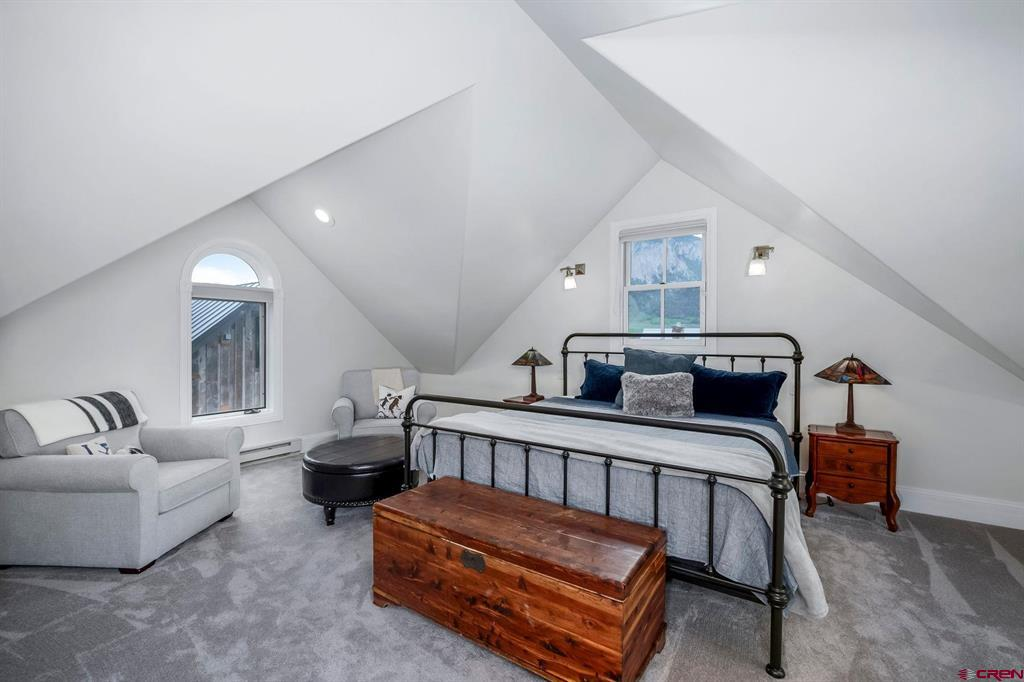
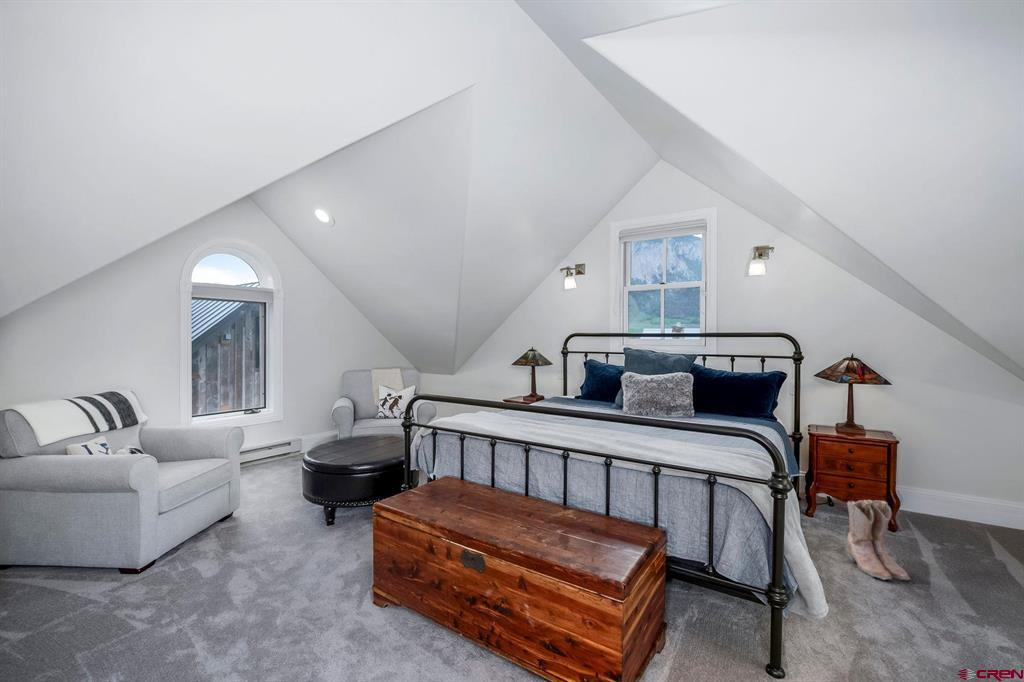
+ boots (876, 535)
